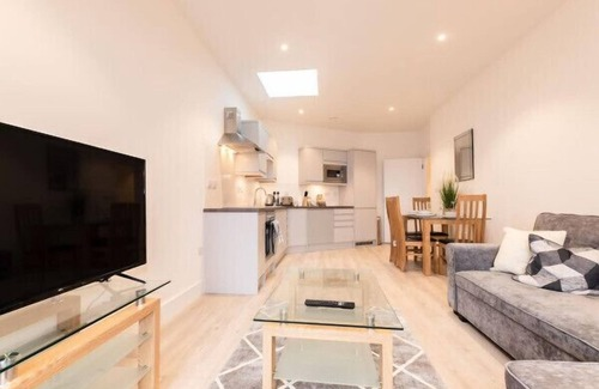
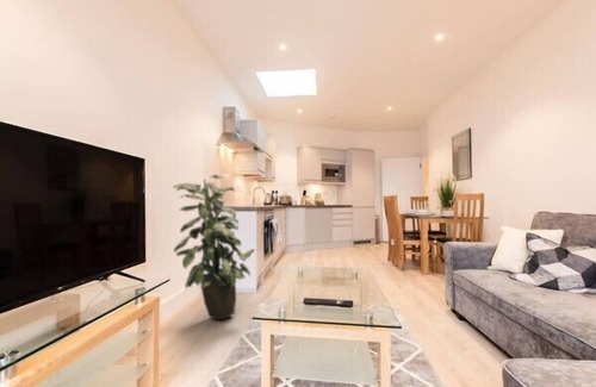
+ indoor plant (212, 245)
